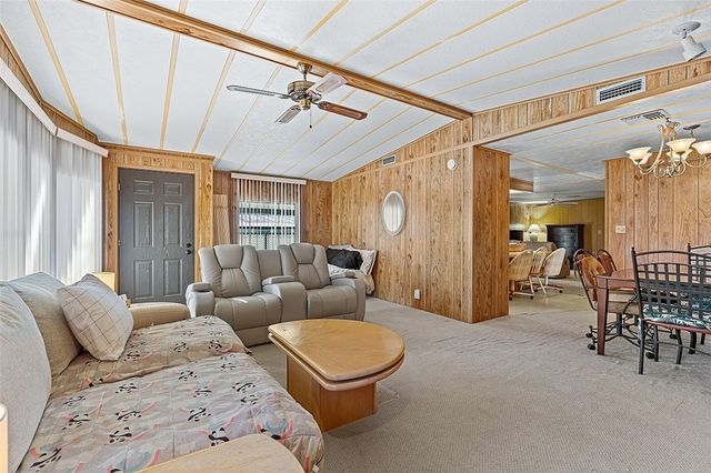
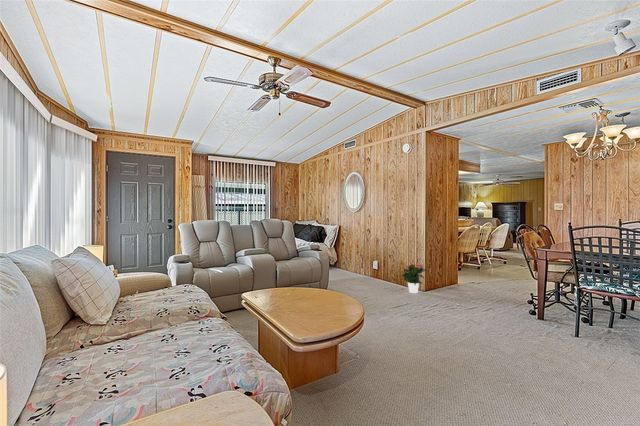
+ potted flower (414, 277)
